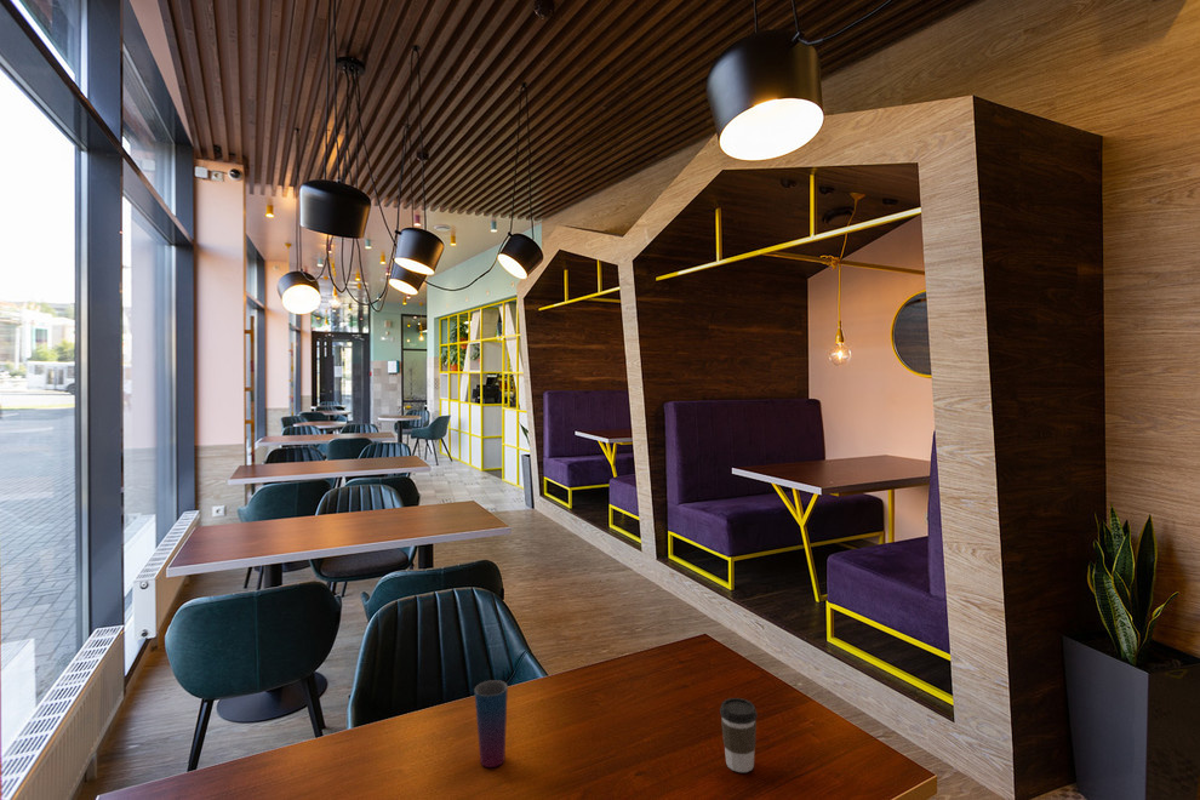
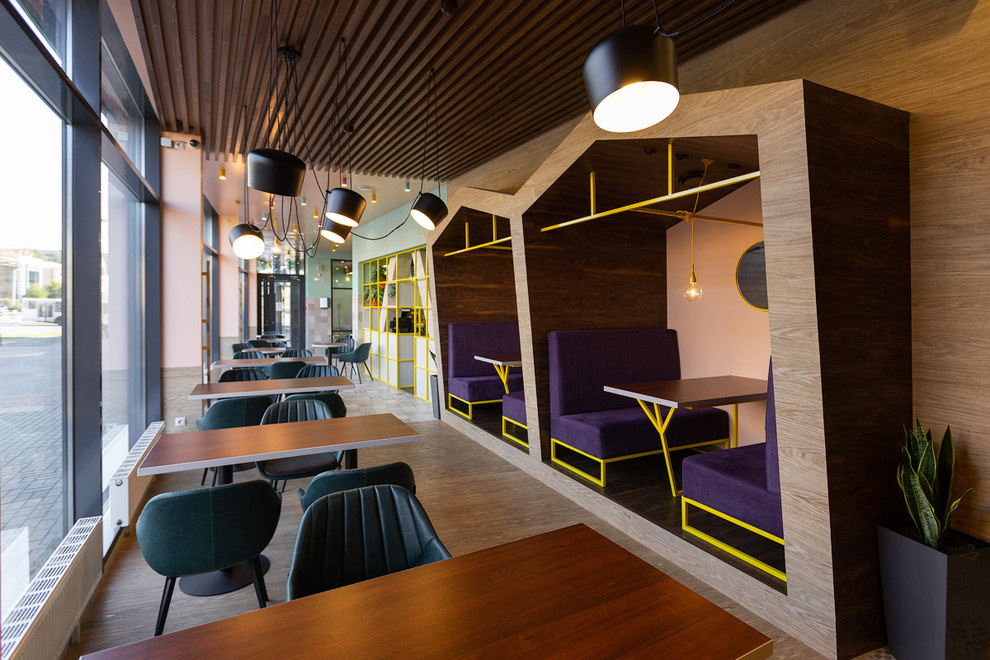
- cup (491, 724)
- coffee cup (738, 735)
